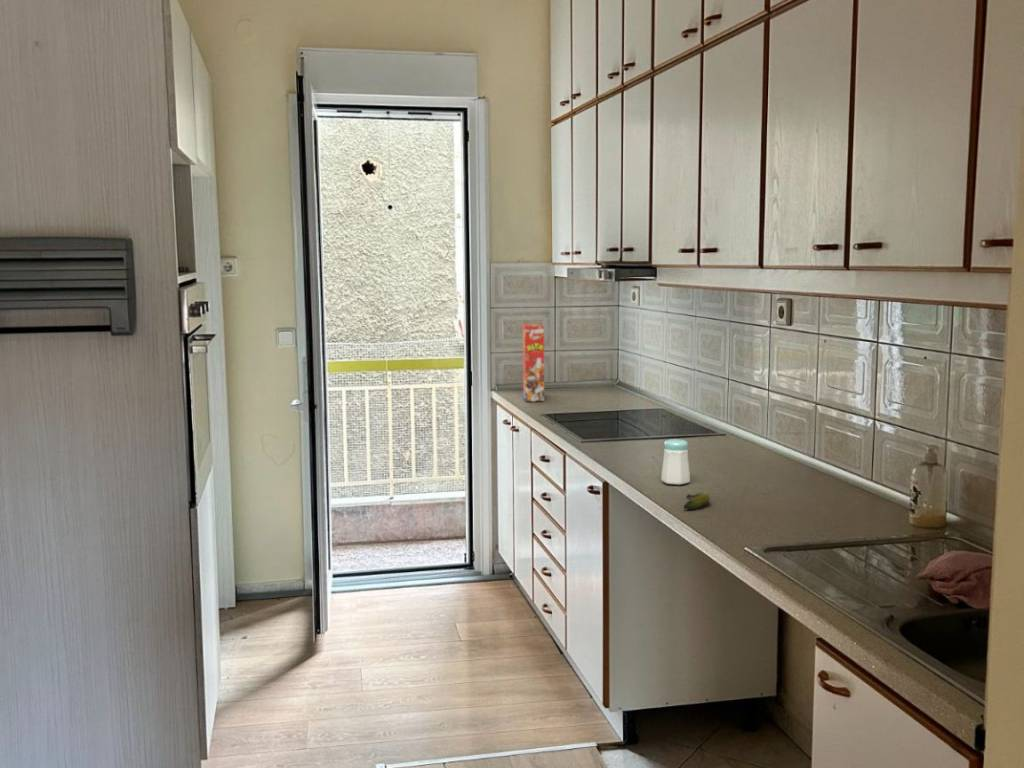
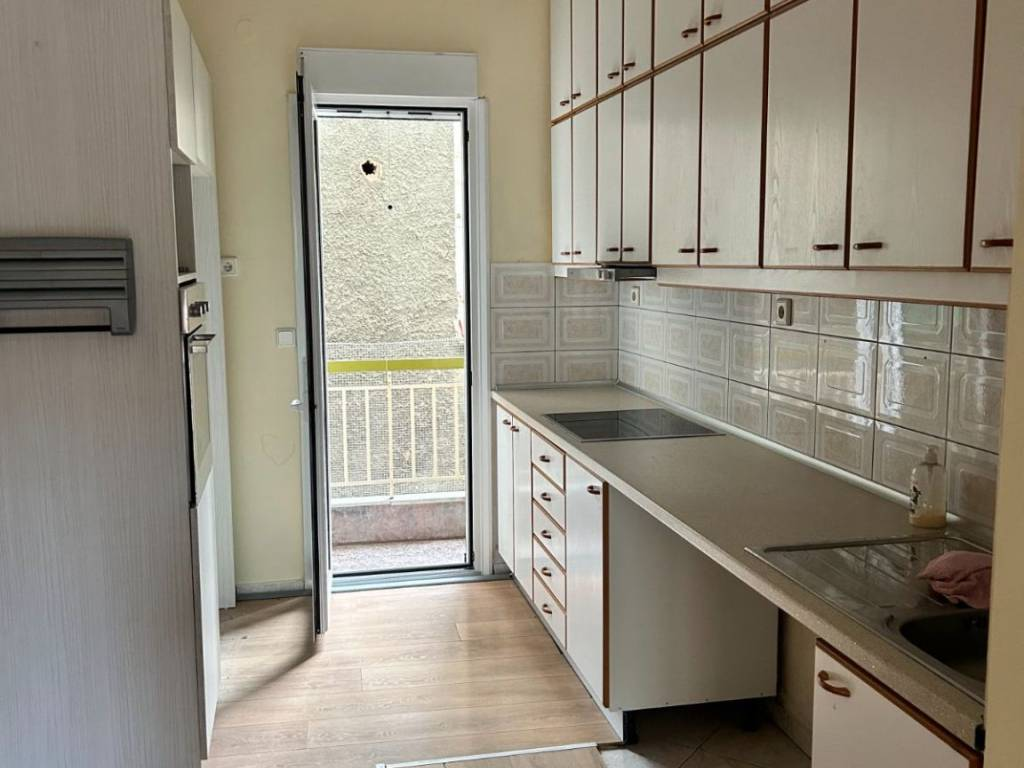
- cereal box (533, 361)
- salt shaker (675, 461)
- banana (694, 498)
